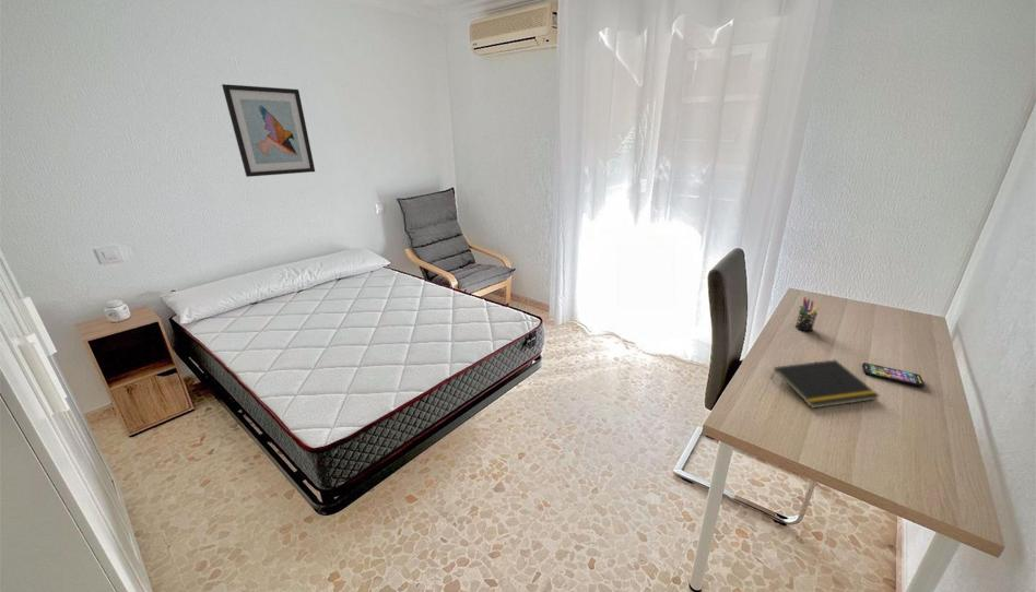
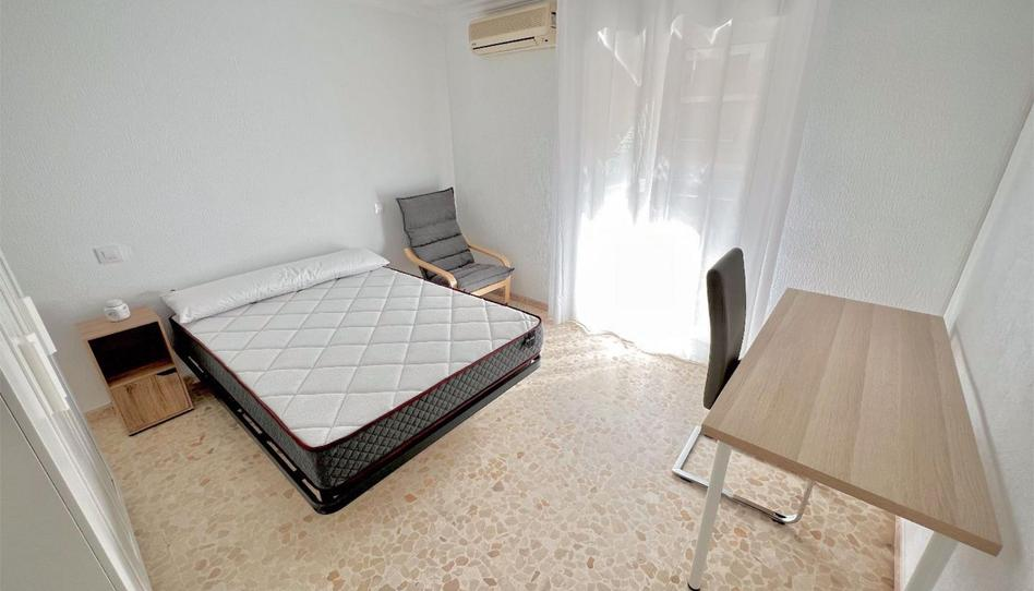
- pen holder (805, 313)
- notepad (824, 382)
- wall art (272, 132)
- smartphone (892, 374)
